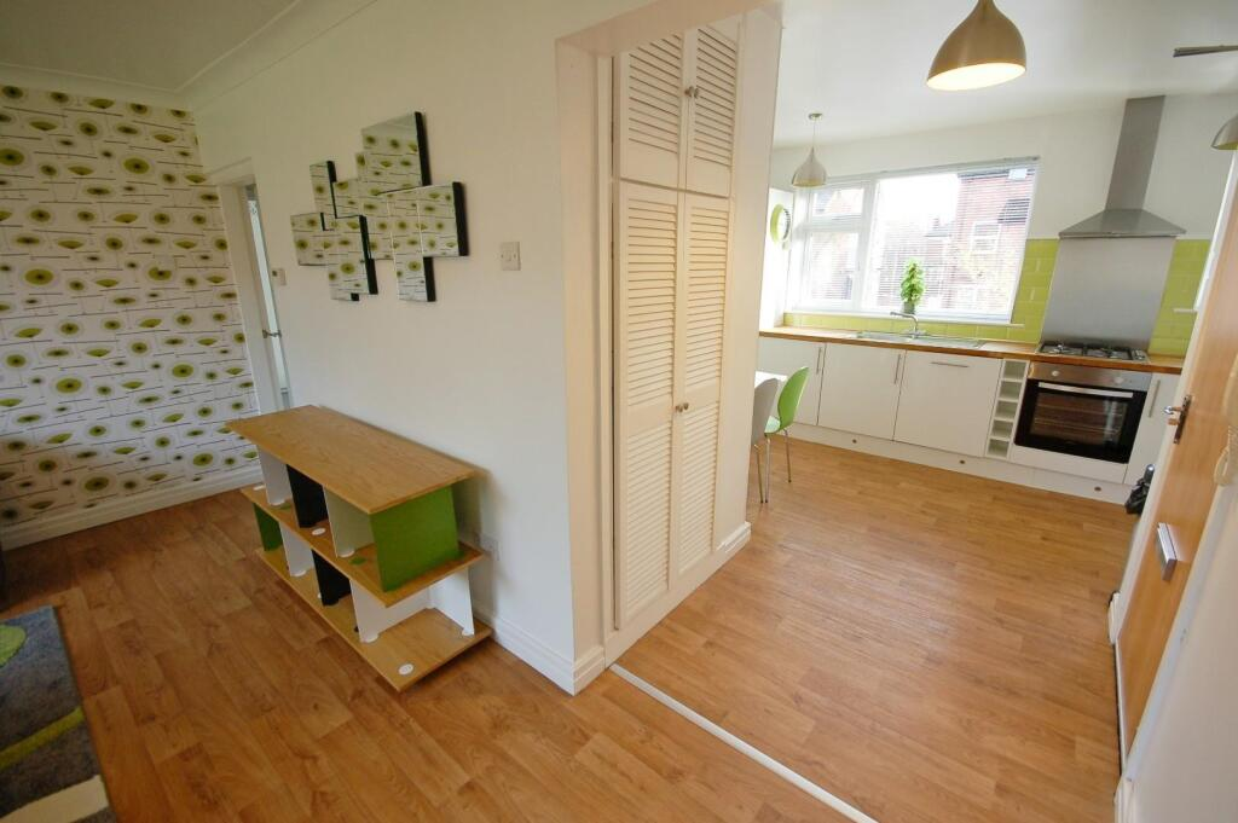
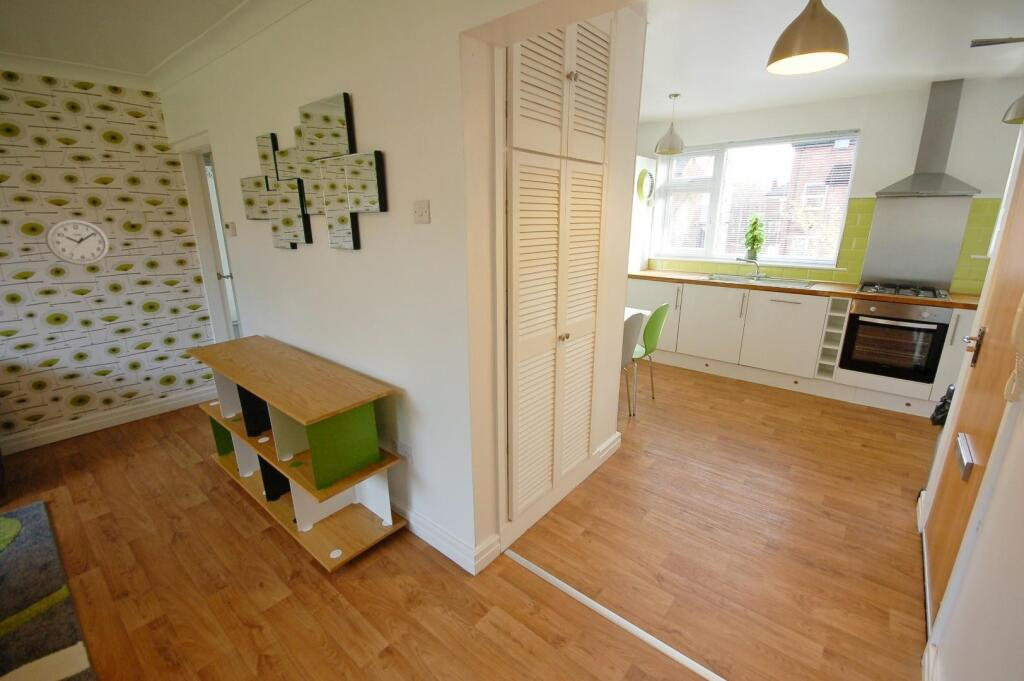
+ wall clock (78, 242)
